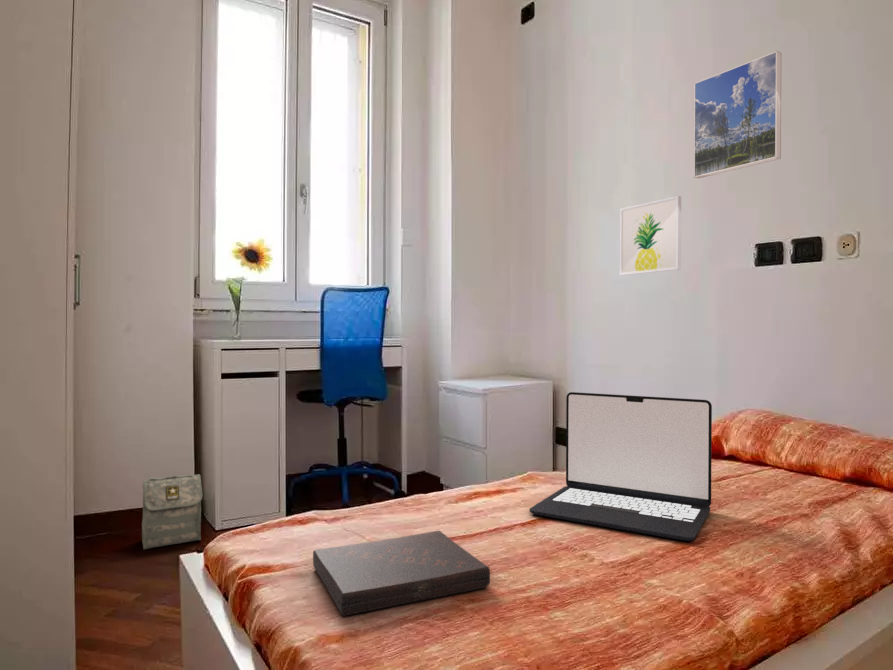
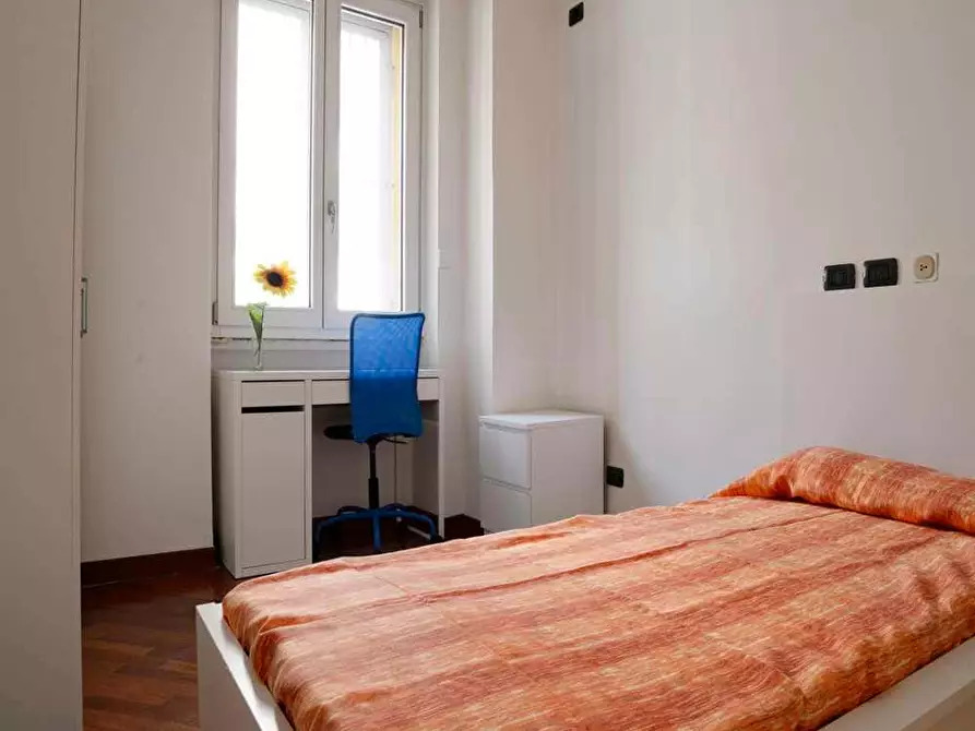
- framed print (735, 118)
- laptop (620, 456)
- wall art (649, 237)
- bag (172, 508)
- book (397, 567)
